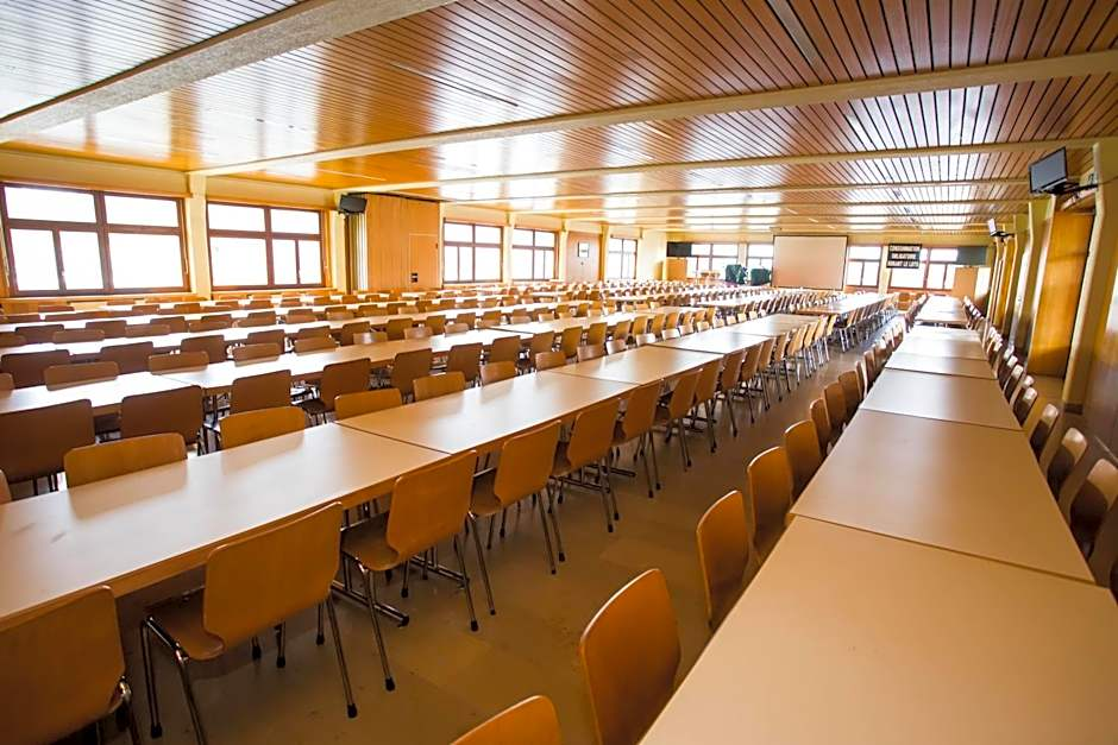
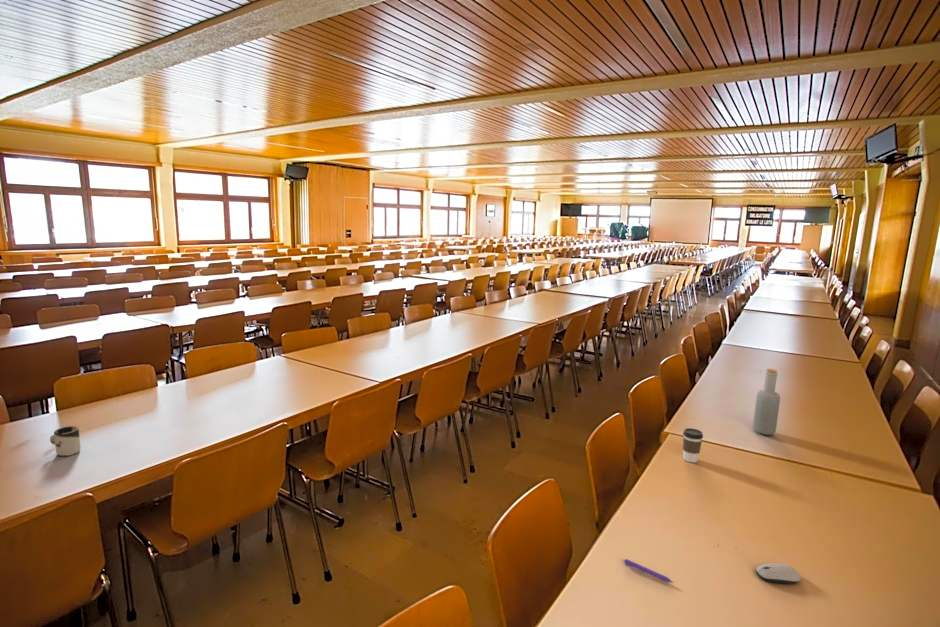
+ cup (64, 441)
+ pen (647, 571)
+ computer mouse (778, 571)
+ coffee cup (691, 445)
+ bottle (767, 401)
